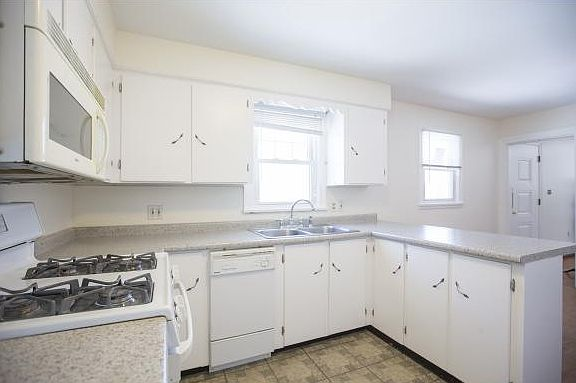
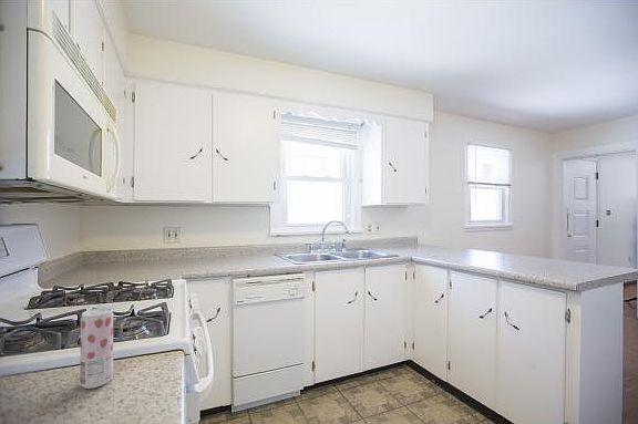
+ beverage can (96, 345)
